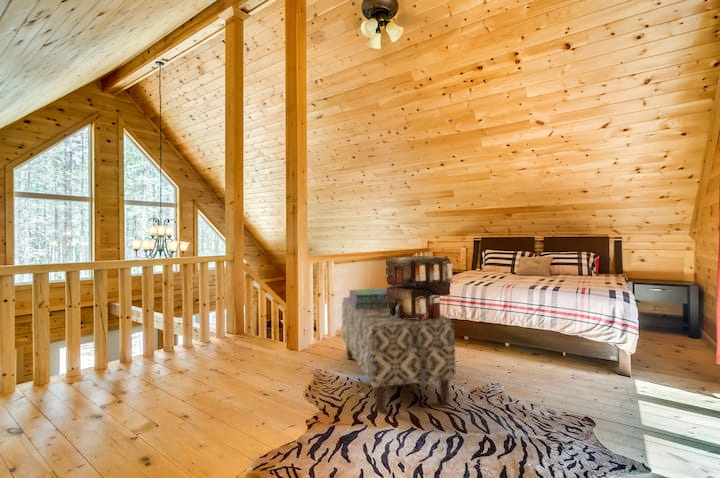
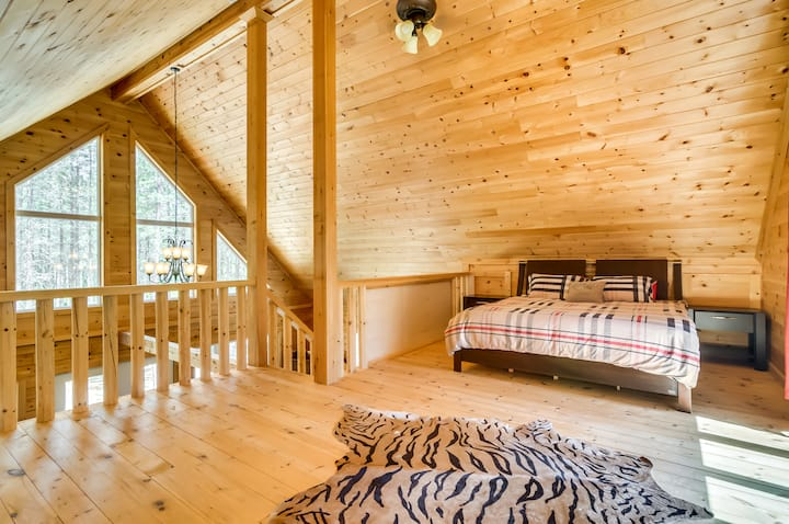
- bench (388, 342)
- decorative box (417, 286)
- stack of books (375, 297)
